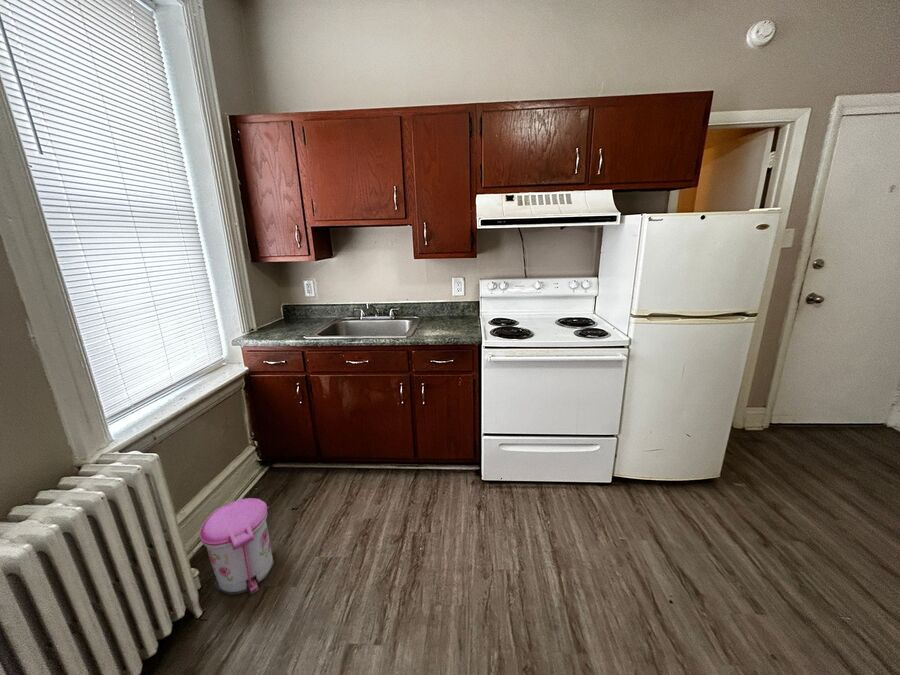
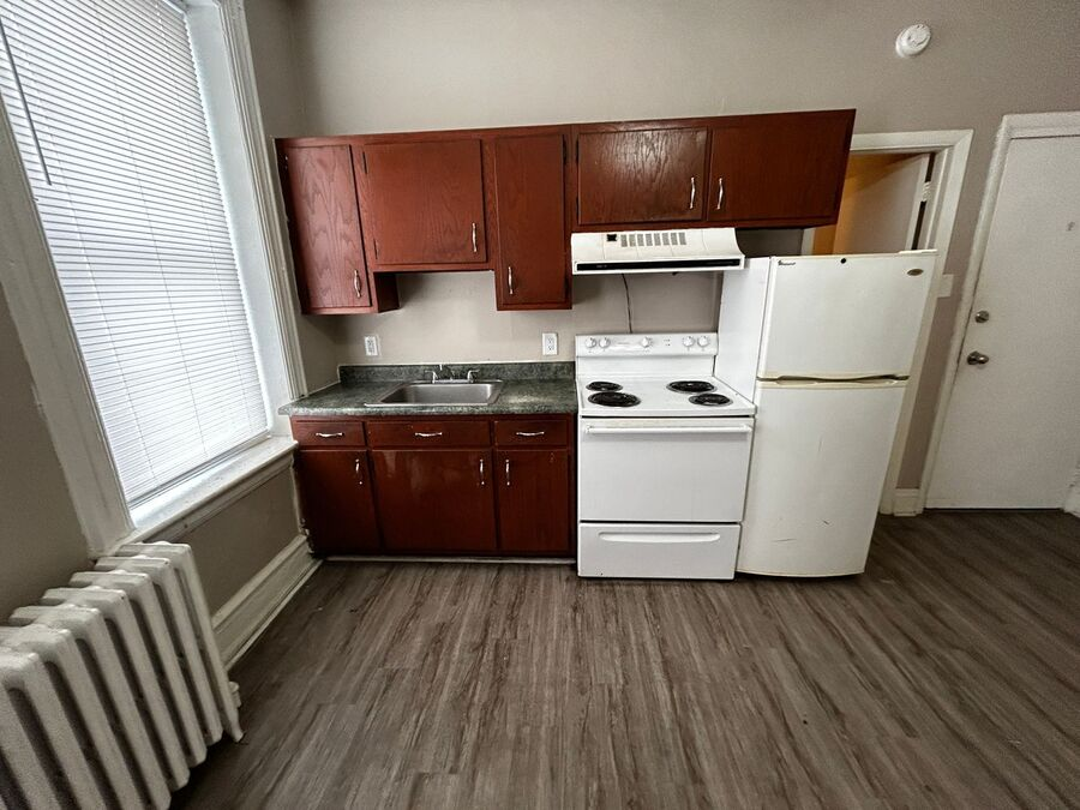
- trash can (240, 543)
